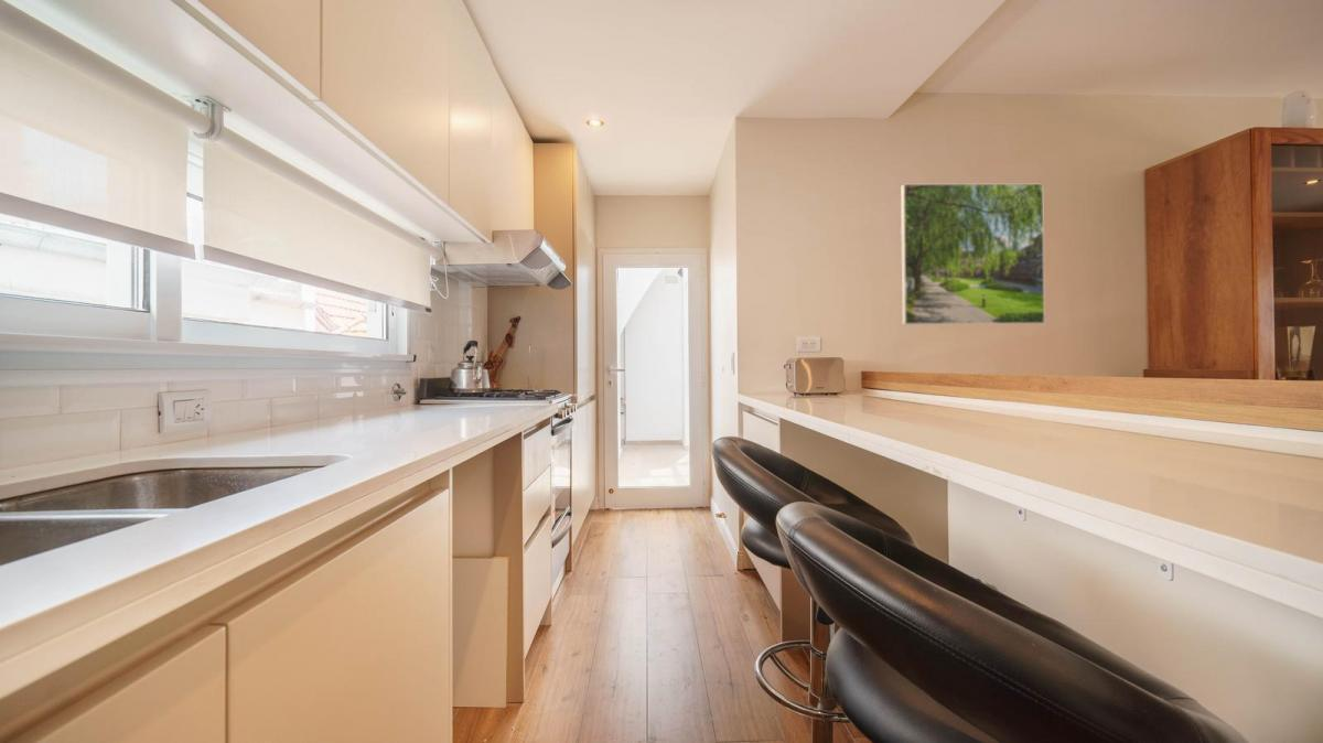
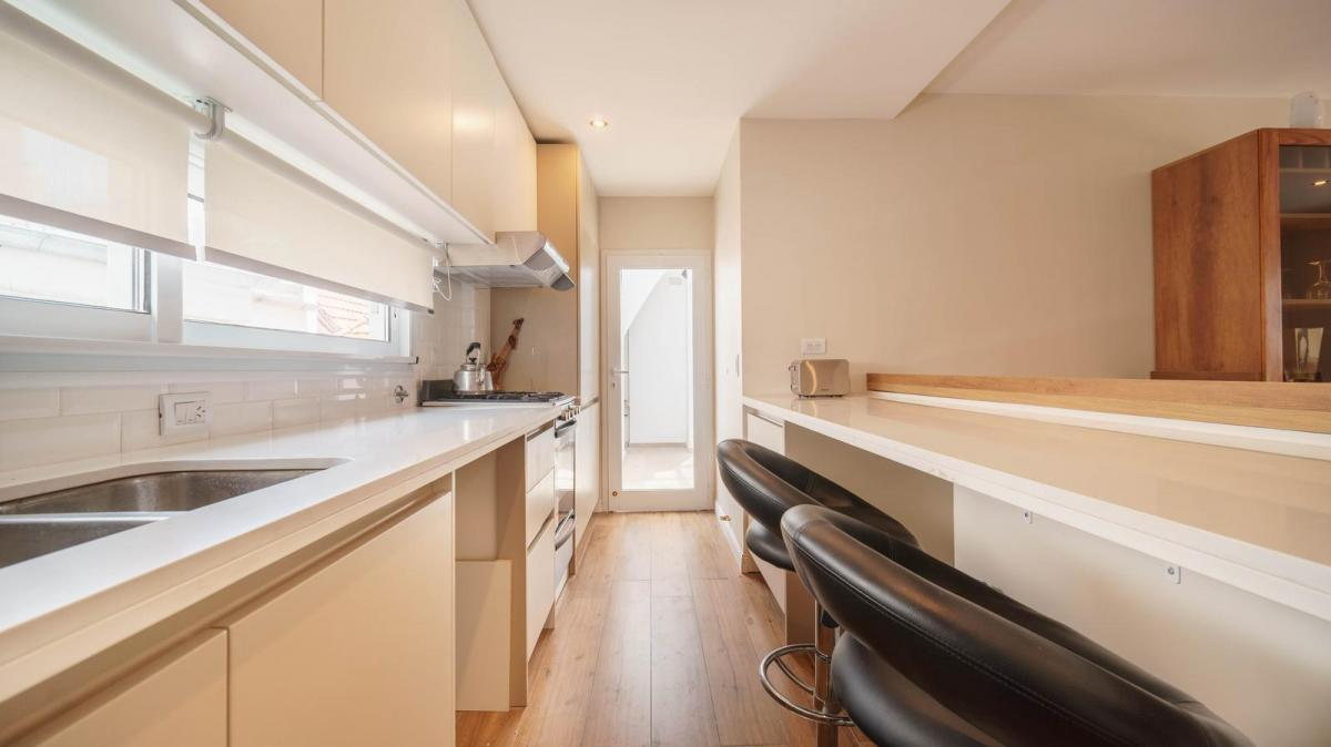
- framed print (971, 254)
